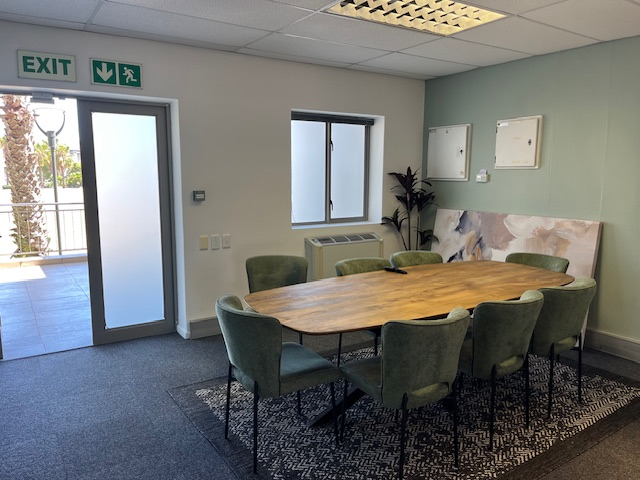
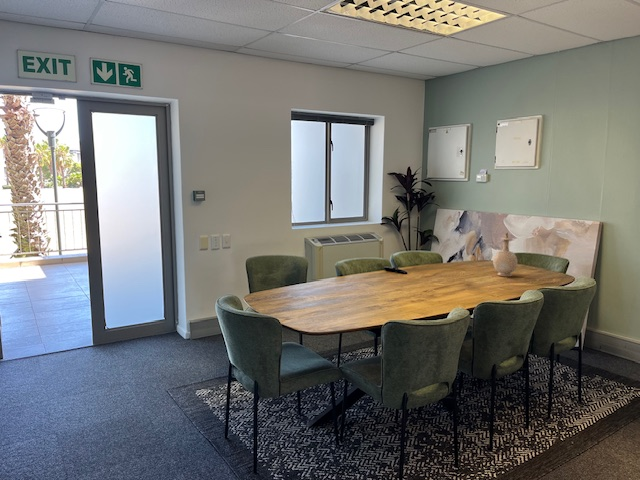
+ vase (505, 253)
